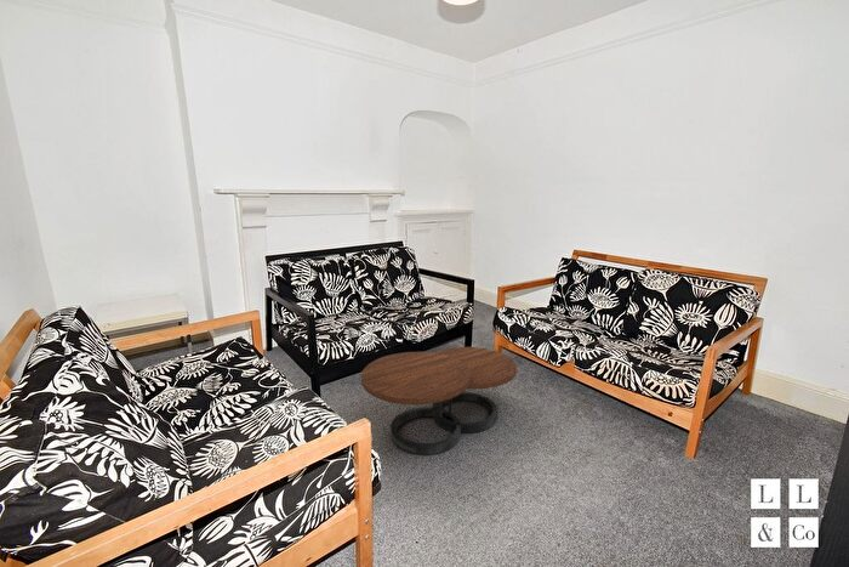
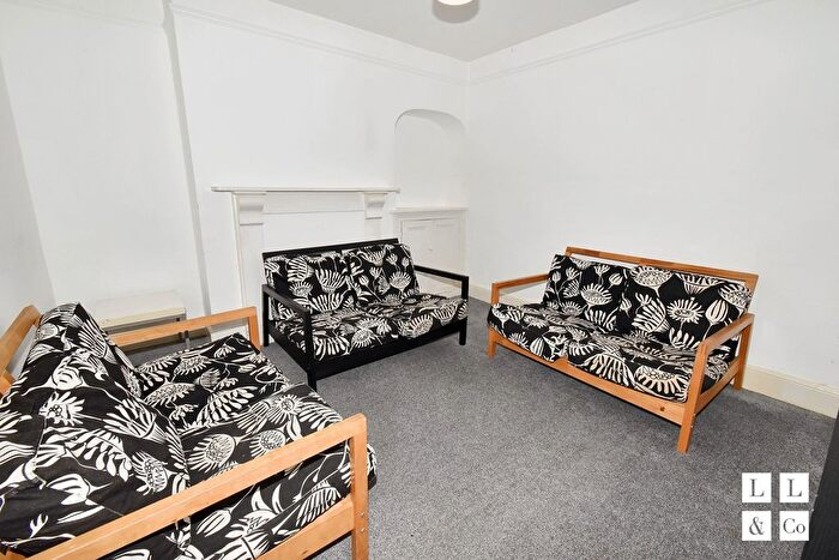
- coffee table (443, 393)
